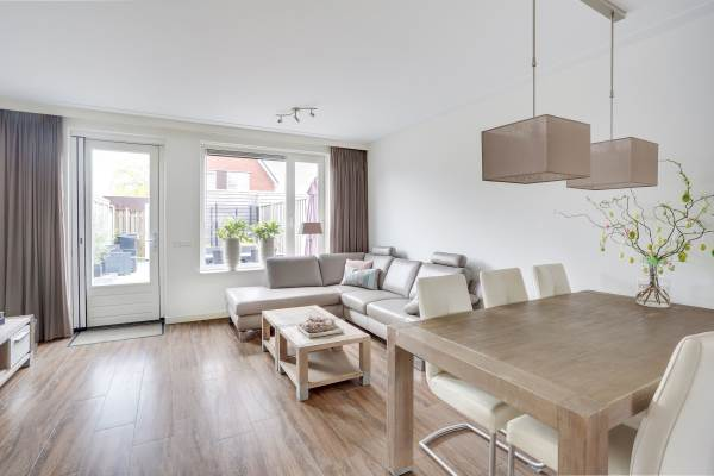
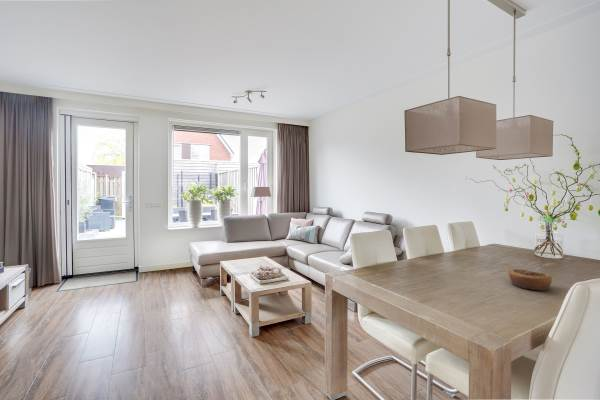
+ pastry (529, 278)
